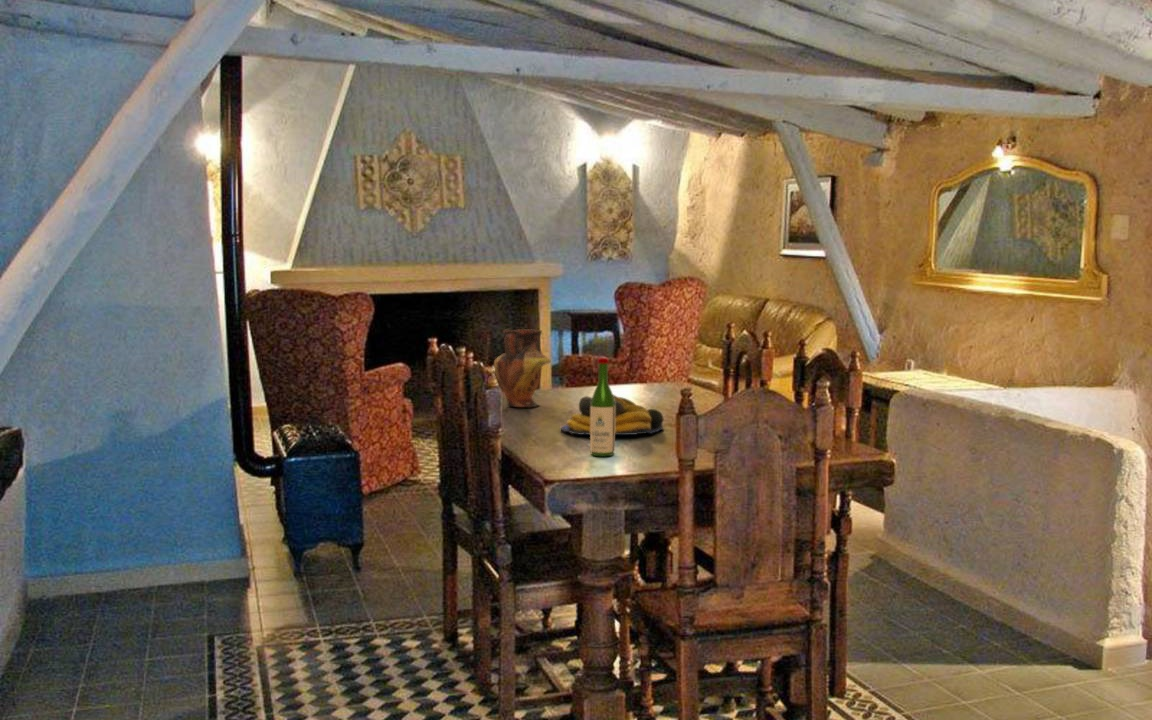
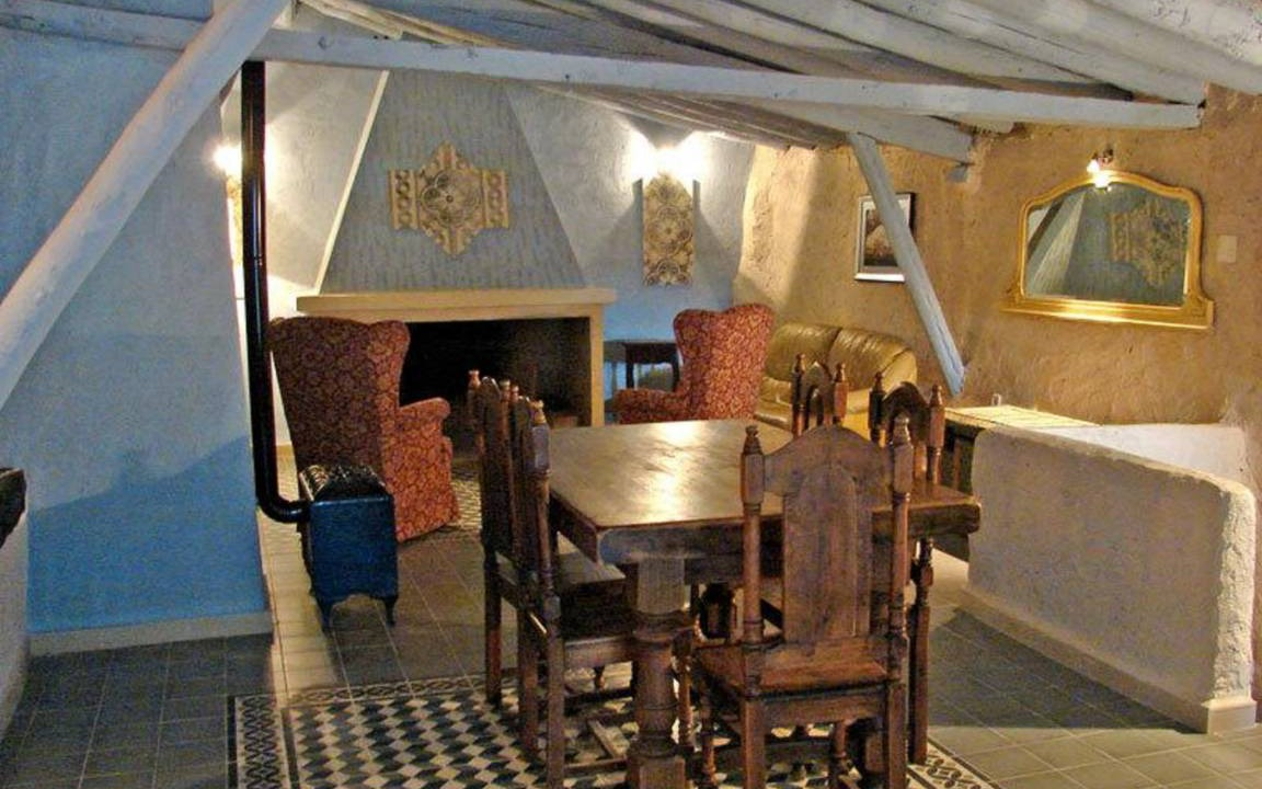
- fruit bowl (615, 411)
- wine bottle (602, 406)
- vase (522, 367)
